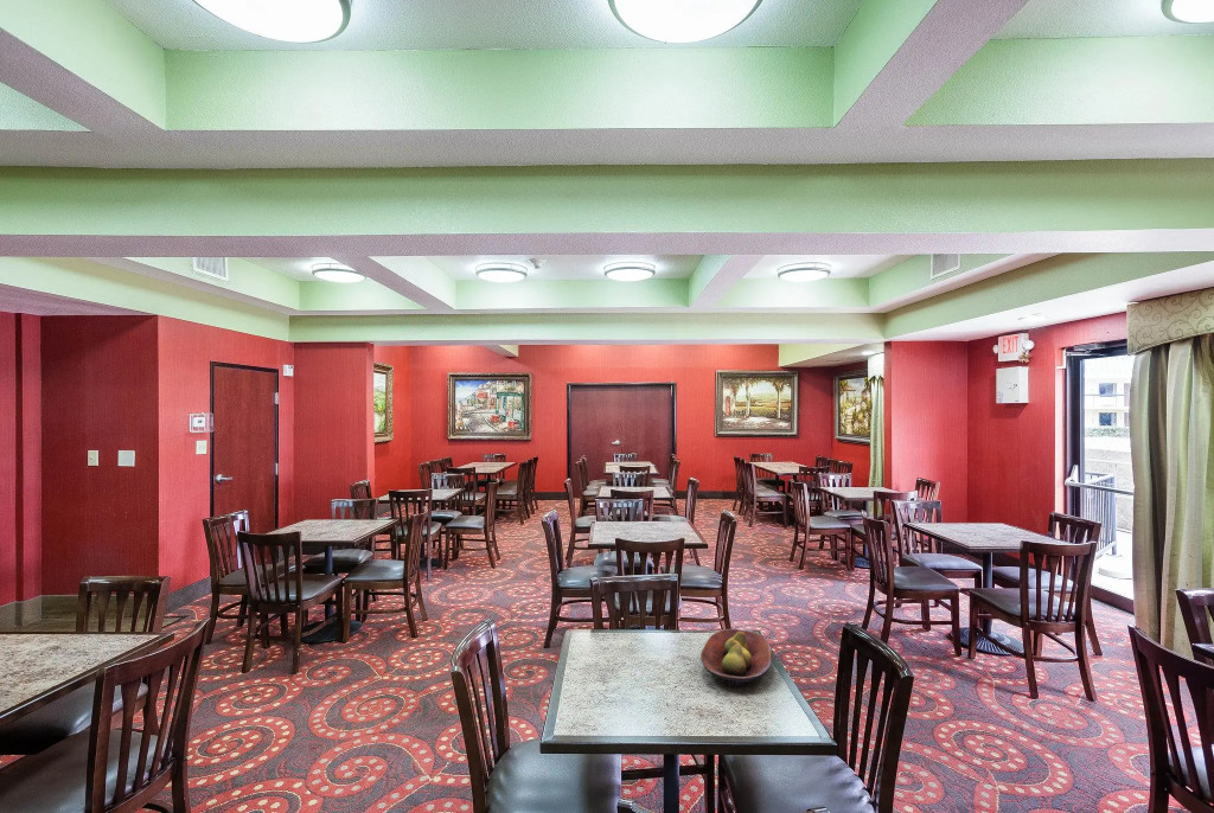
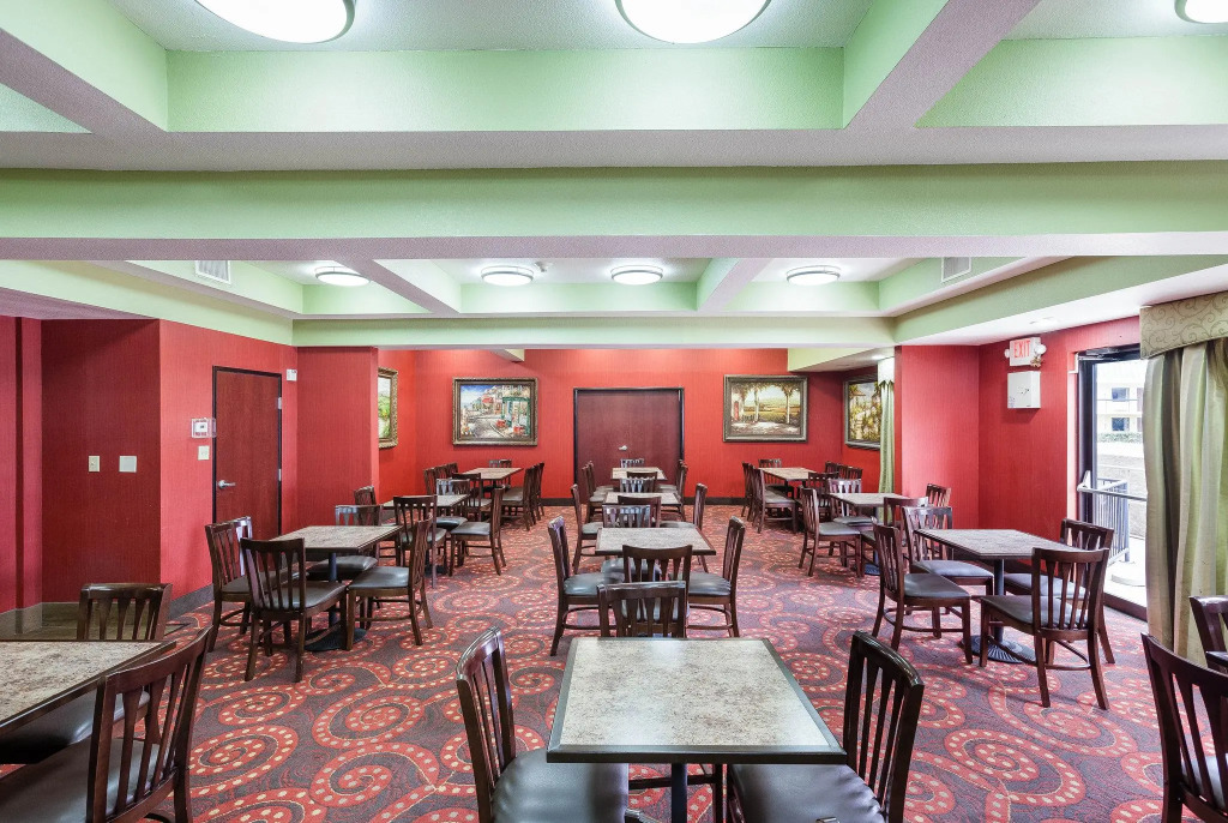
- fruit bowl (736, 653)
